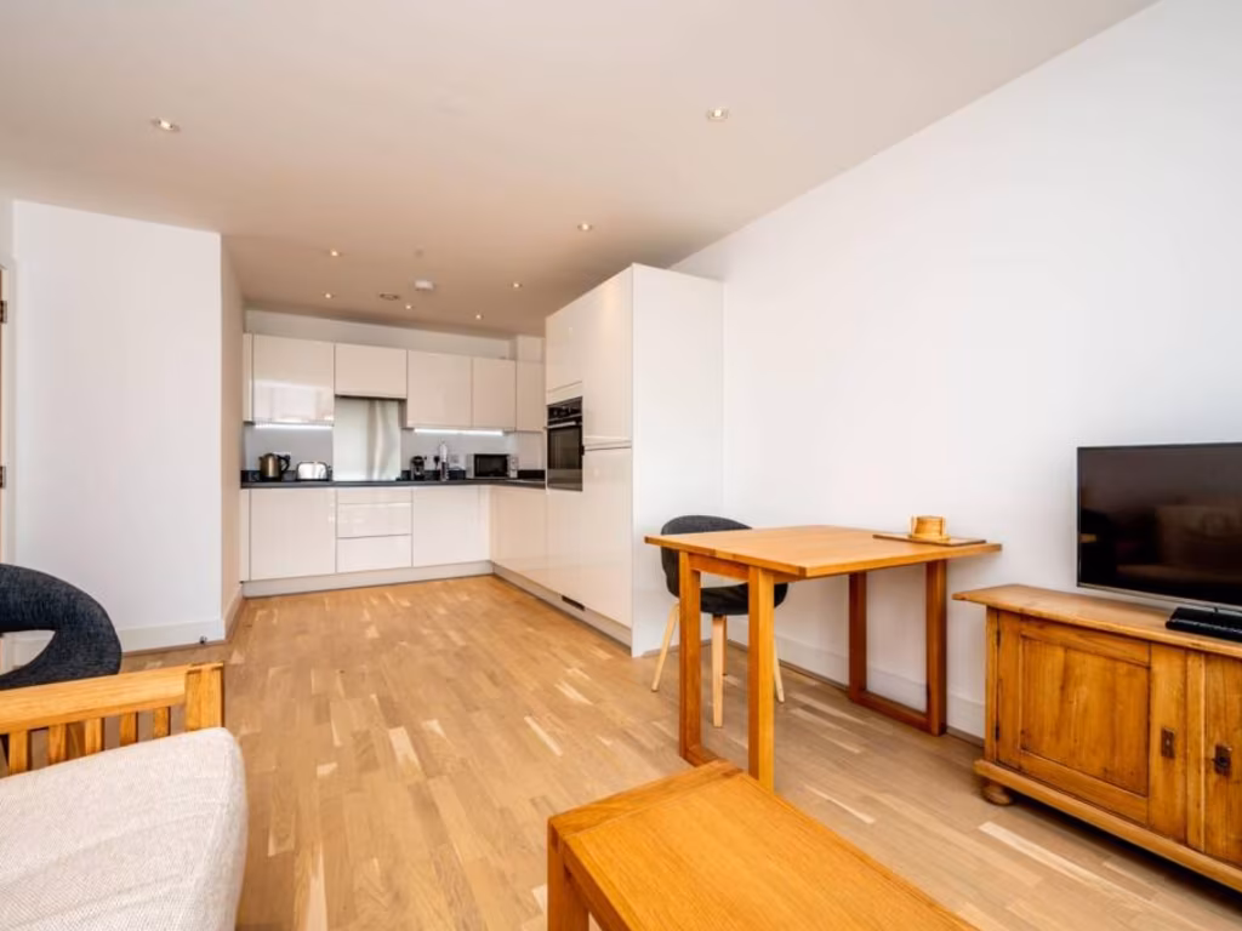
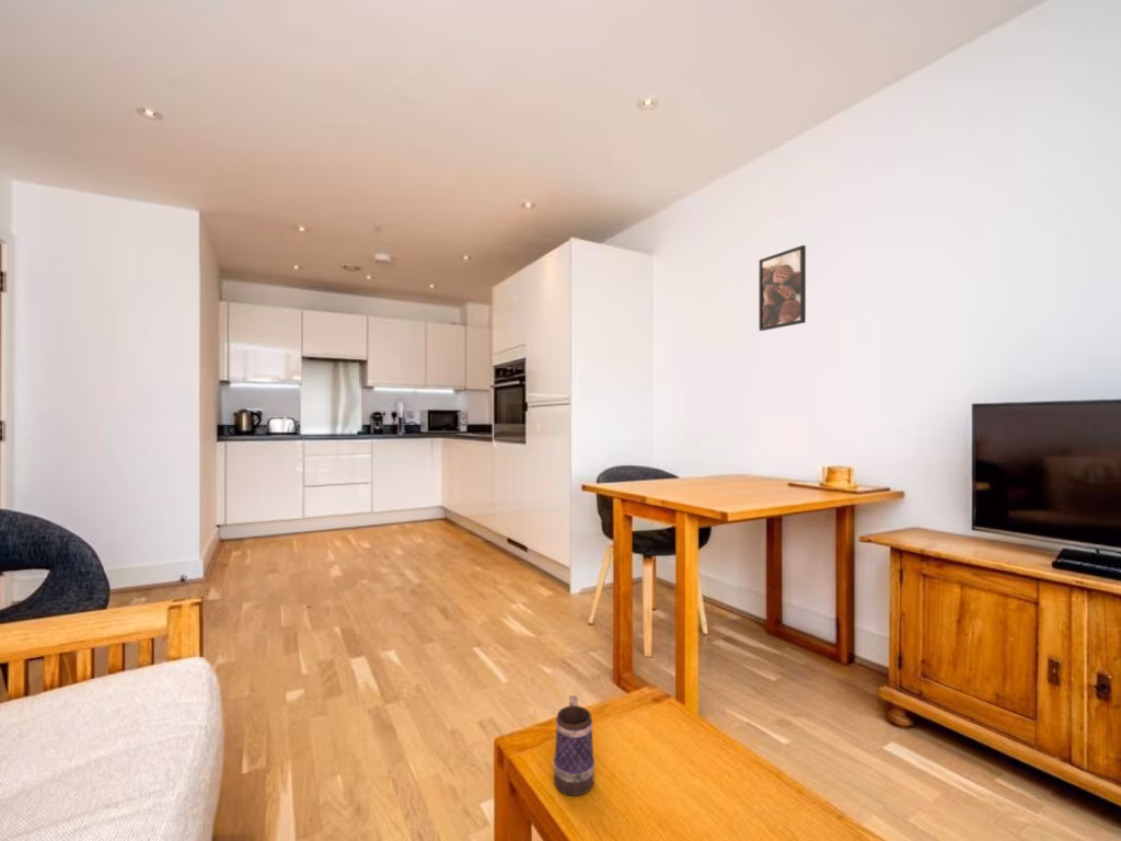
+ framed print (781, 289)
+ mug (574, 741)
